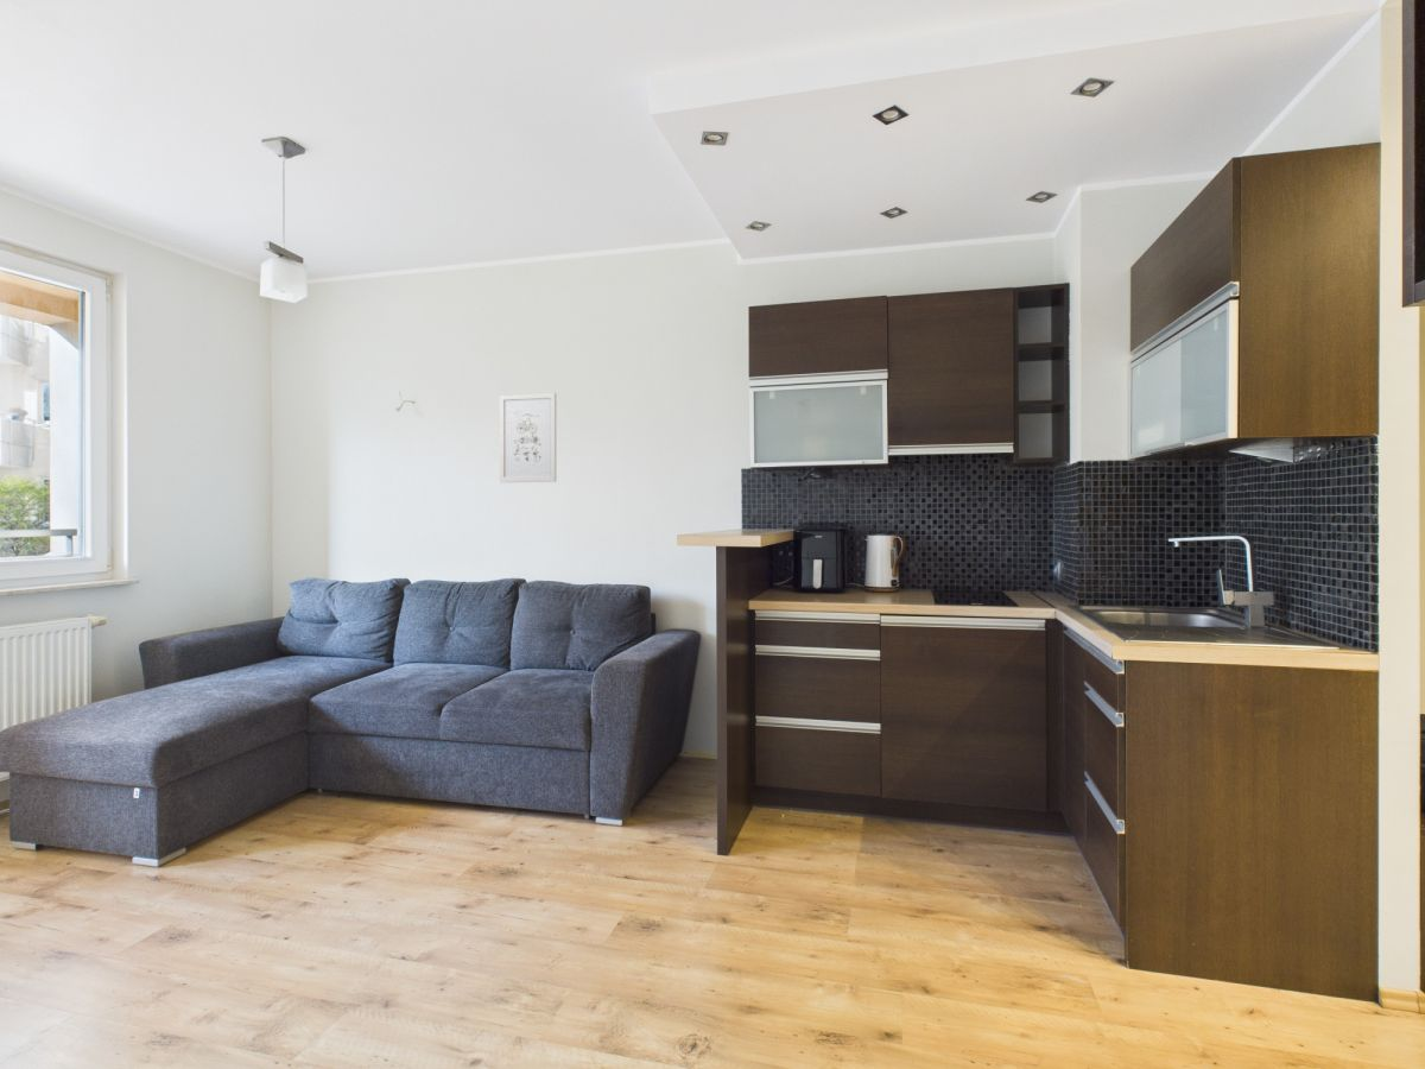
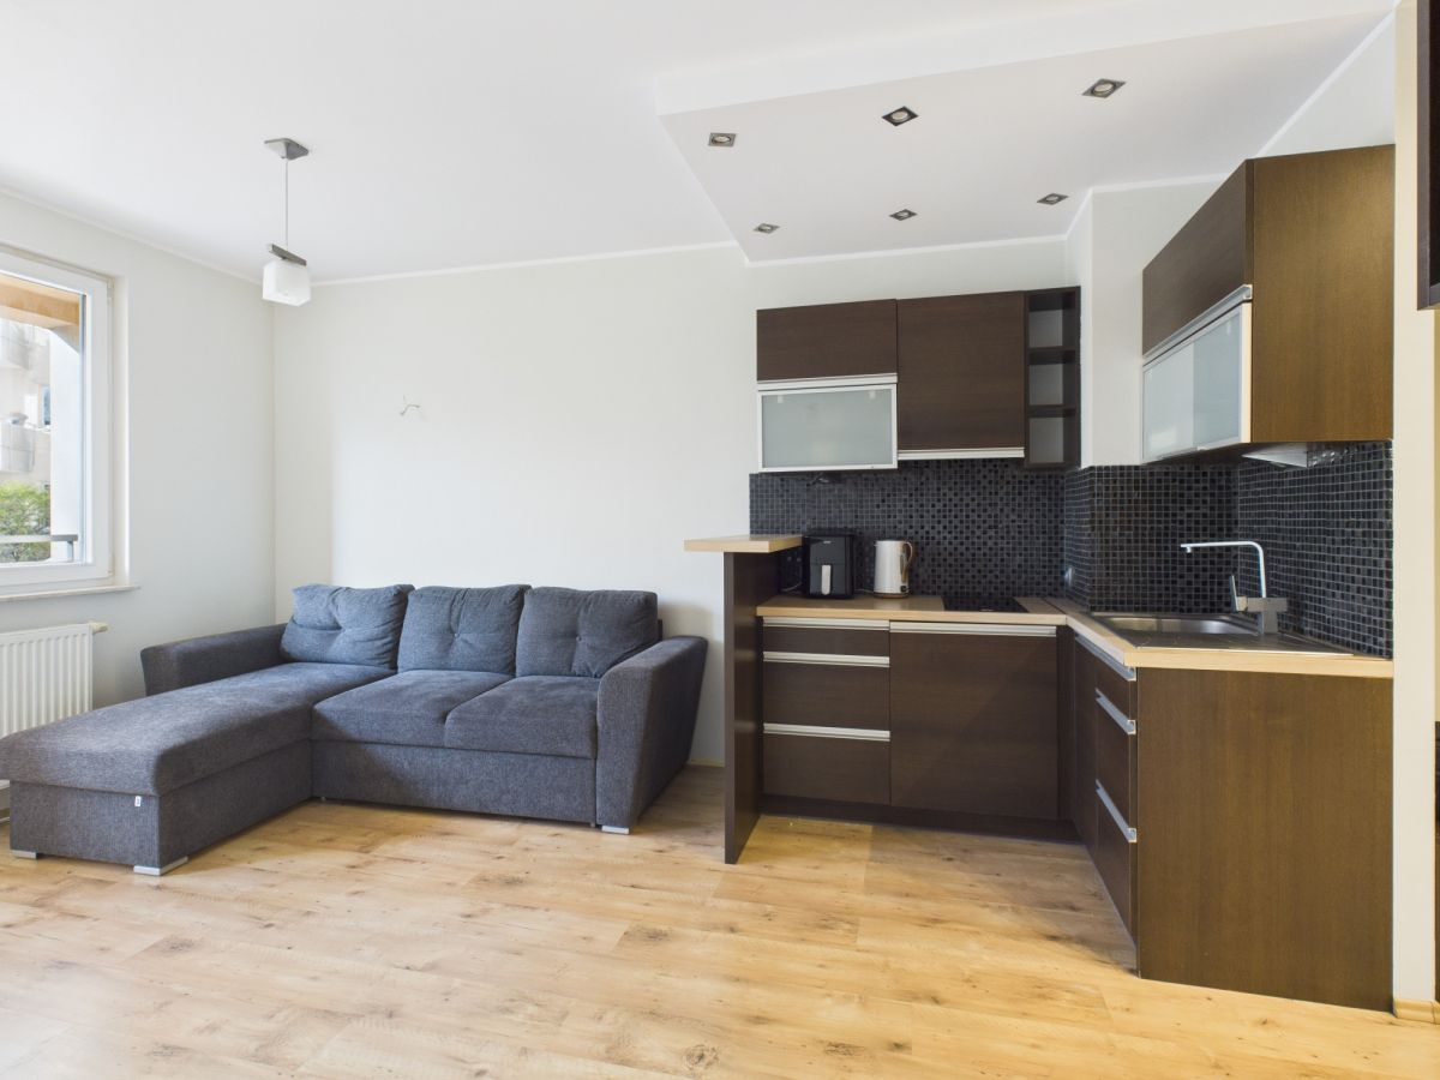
- wall art (527, 437)
